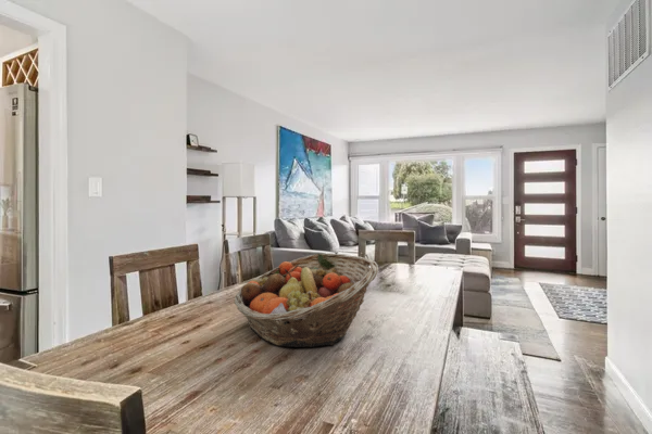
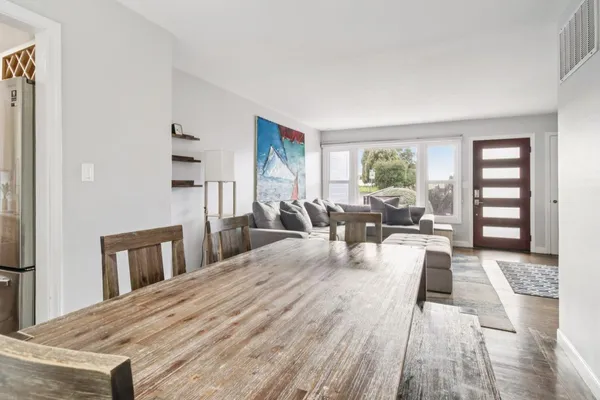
- fruit basket (304, 292)
